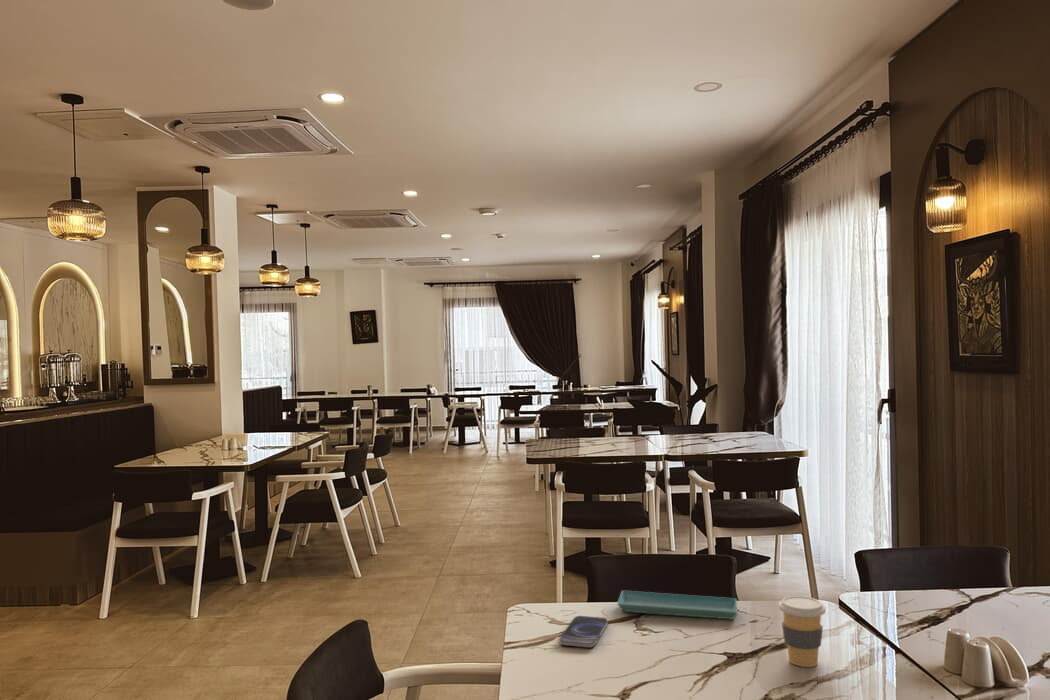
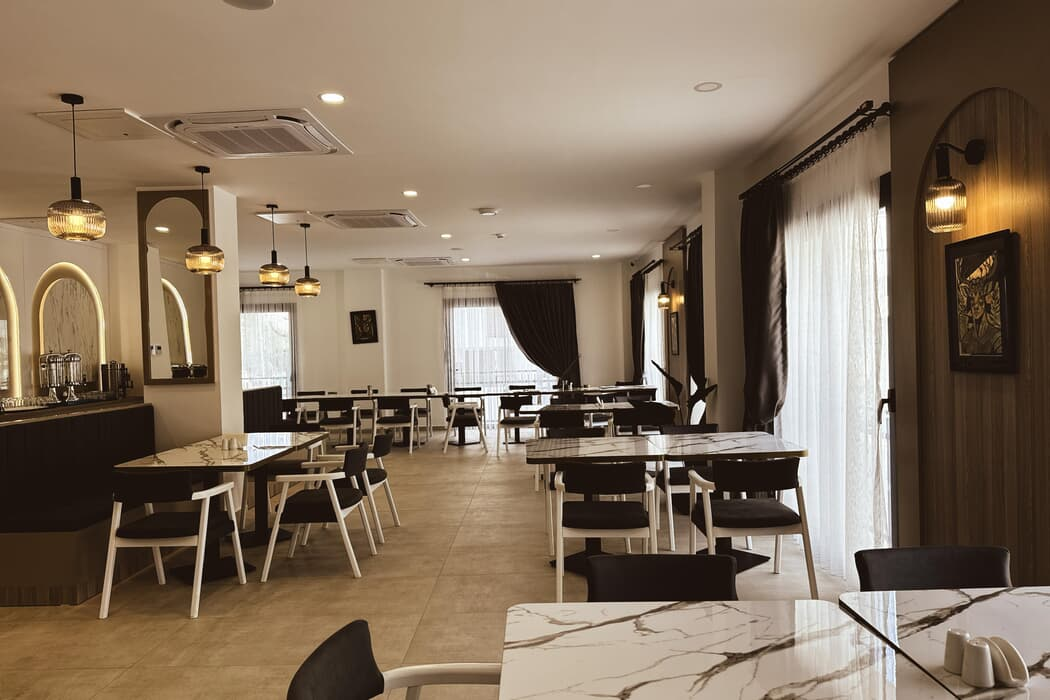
- smartphone (584, 631)
- coffee cup (802, 631)
- saucer (677, 605)
